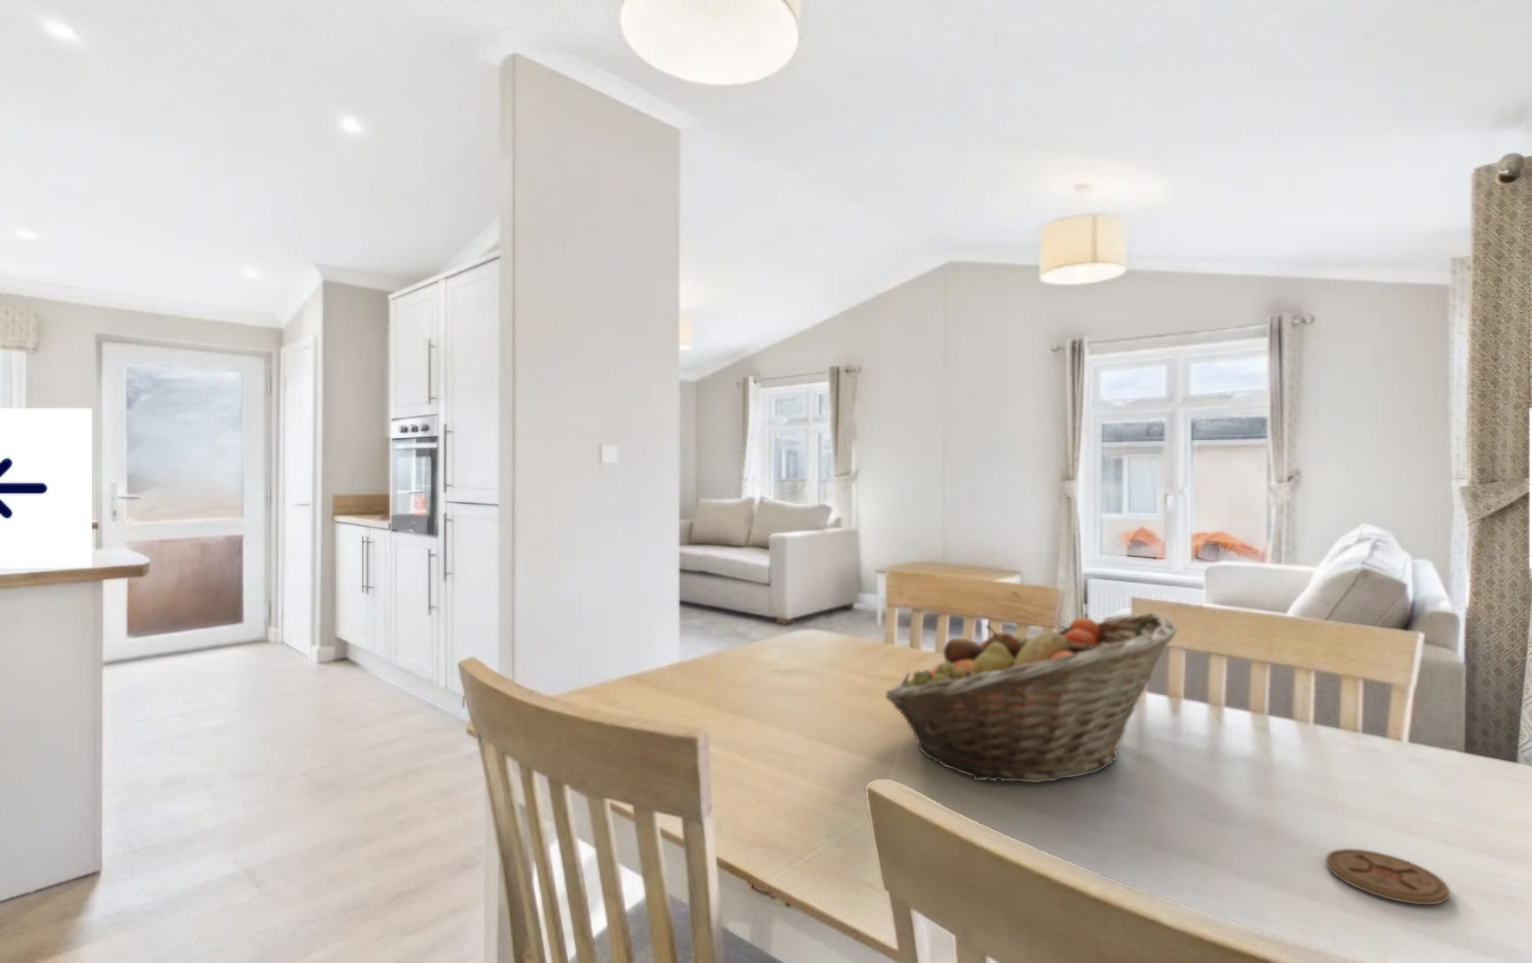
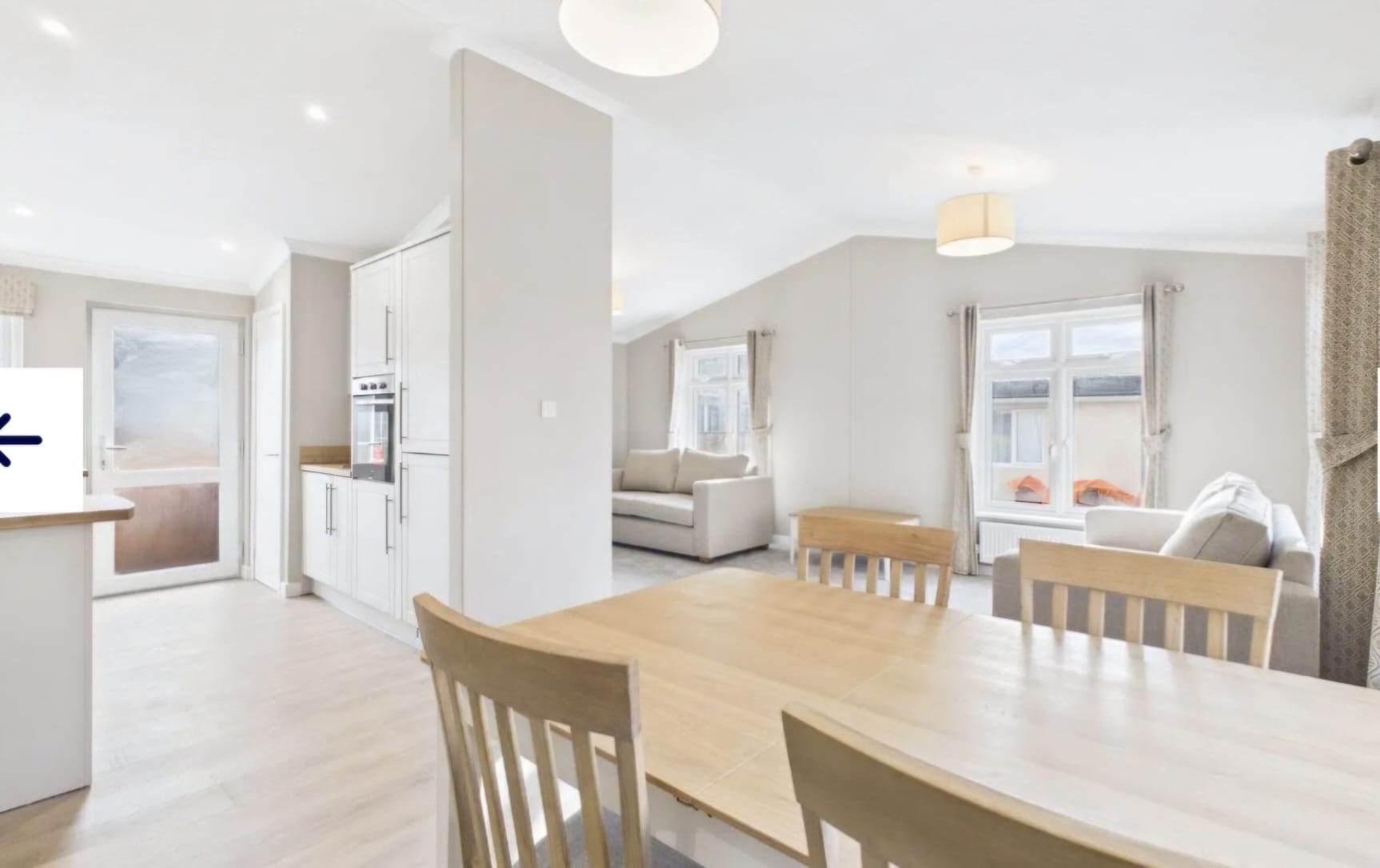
- coaster (1384, 874)
- fruit basket (1029, 679)
